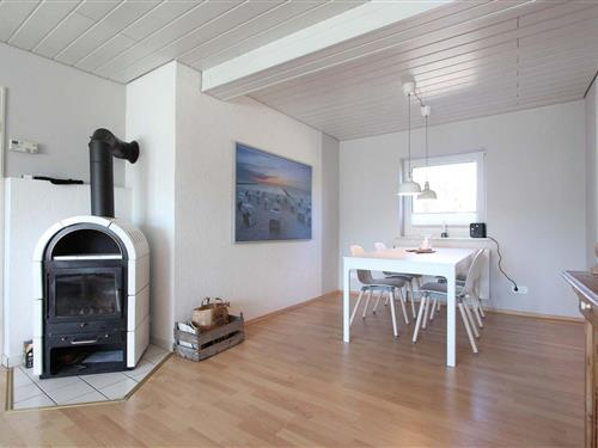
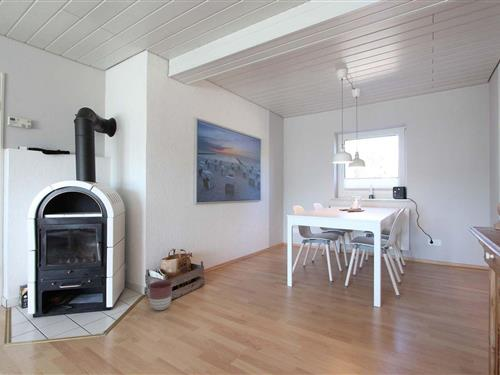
+ planter (160, 296)
